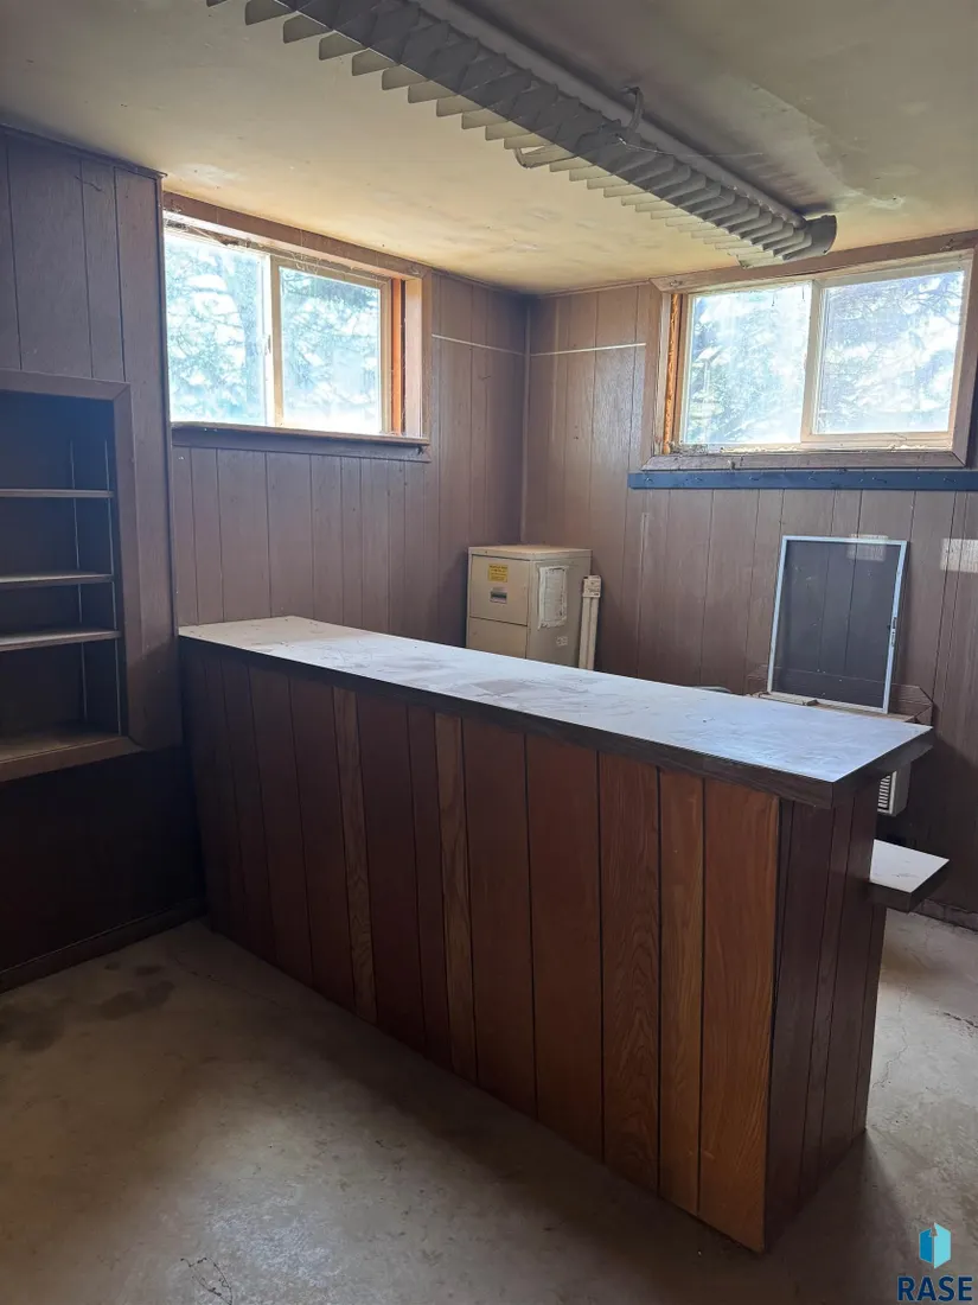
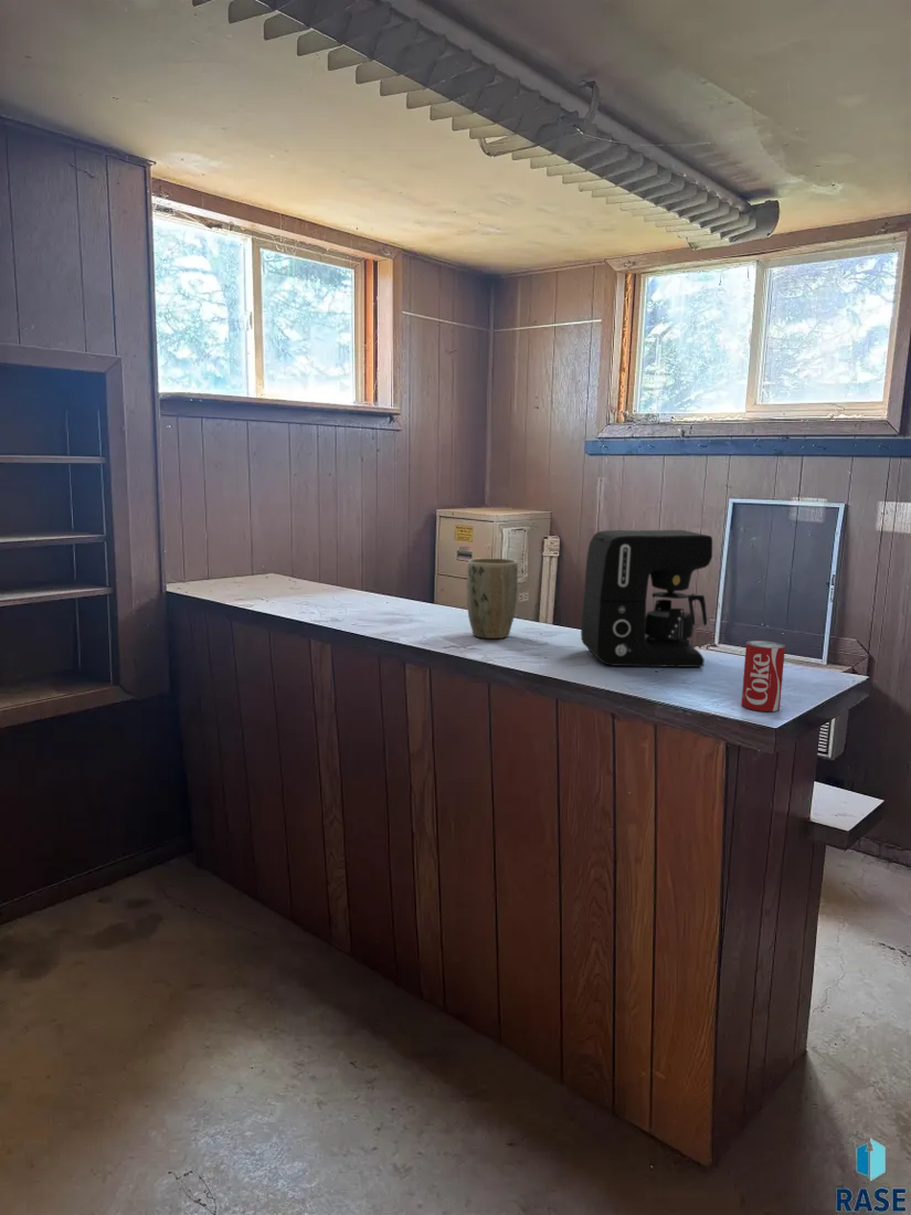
+ plant pot (491, 598)
+ coffee maker (653, 595)
+ beverage can (762, 675)
